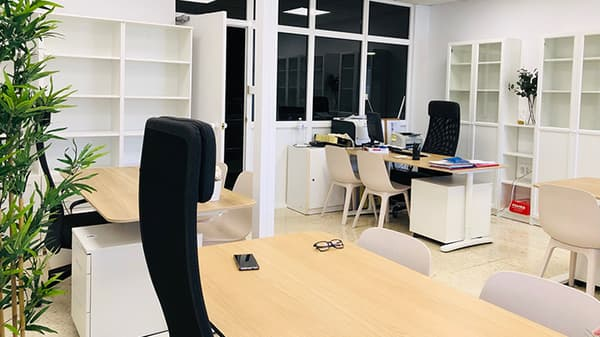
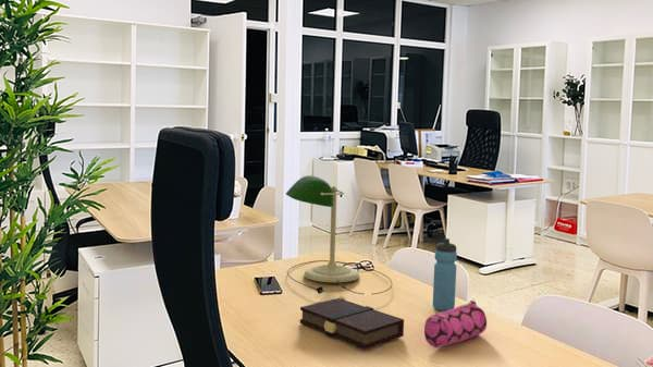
+ water bottle (444, 273)
+ book (349, 321)
+ desk lamp (334, 228)
+ pencil case (455, 323)
